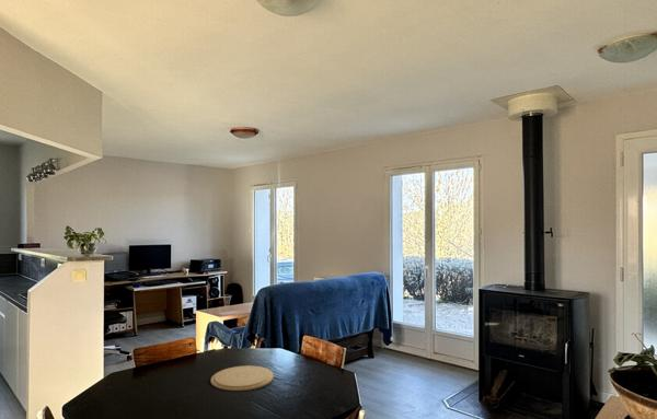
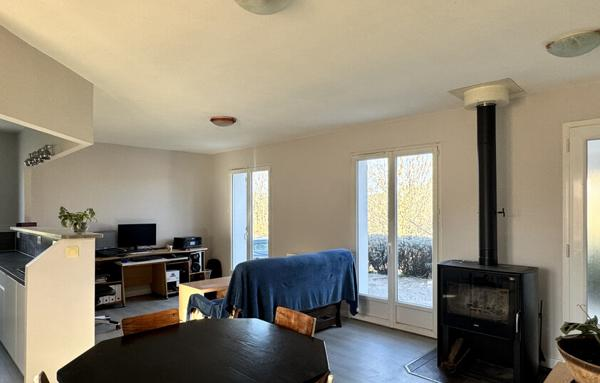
- plate (242, 376)
